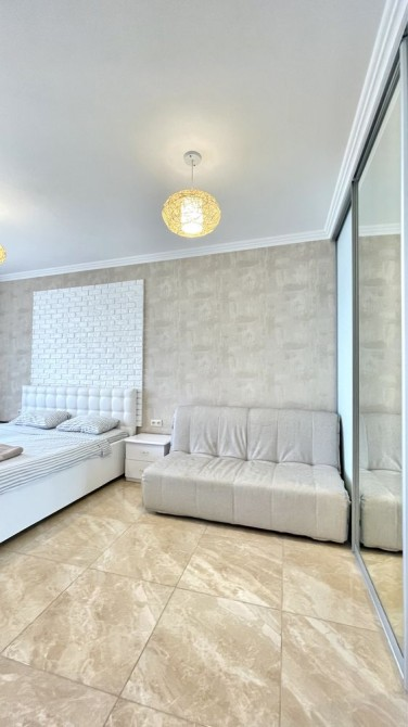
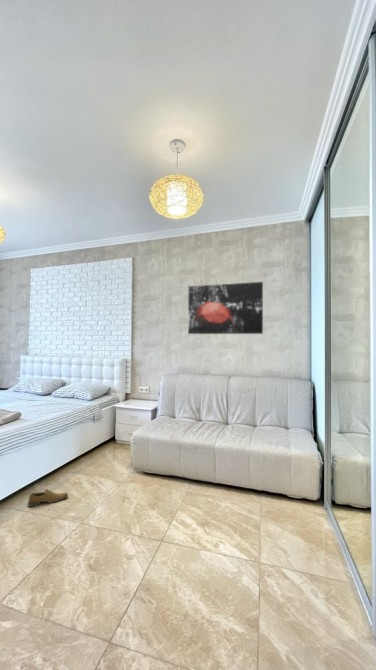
+ shoe (48, 494)
+ wall art (224, 309)
